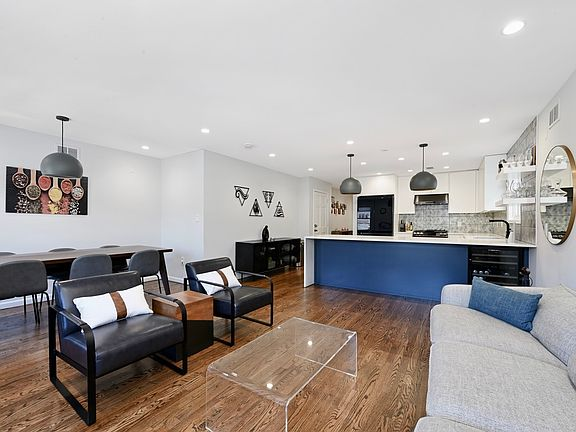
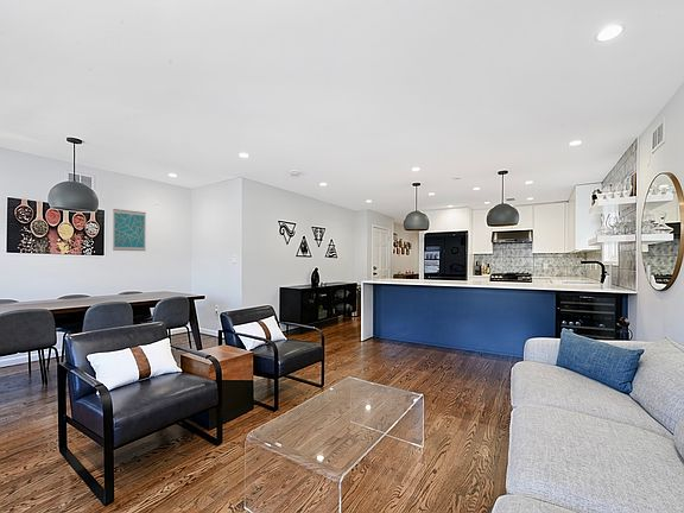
+ wall art (129, 230)
